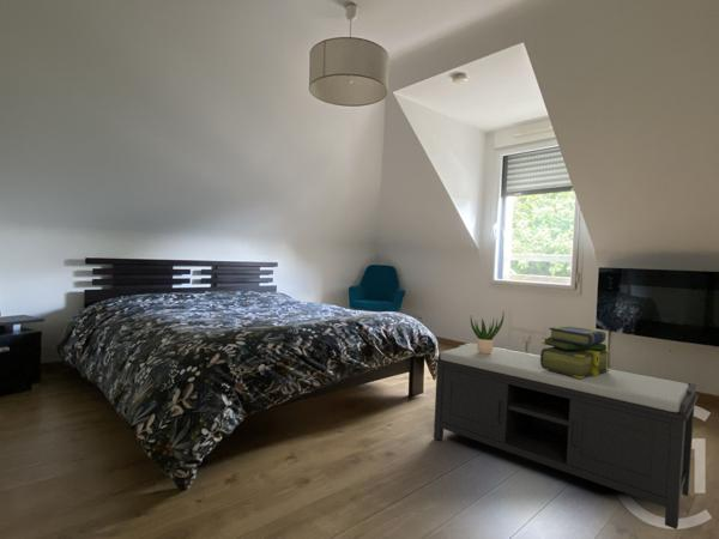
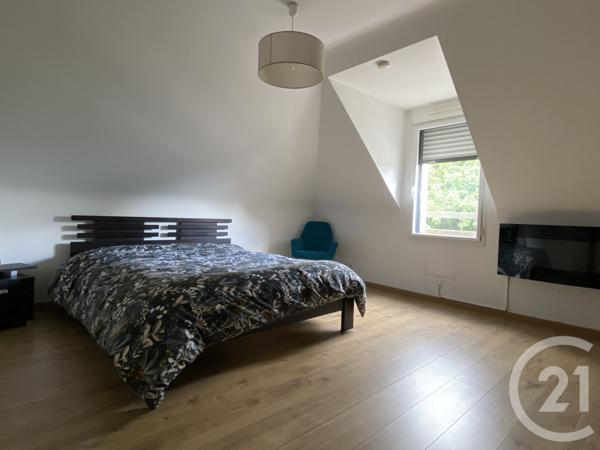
- stack of books (574, 349)
- potted plant (485, 331)
- bench (549, 413)
